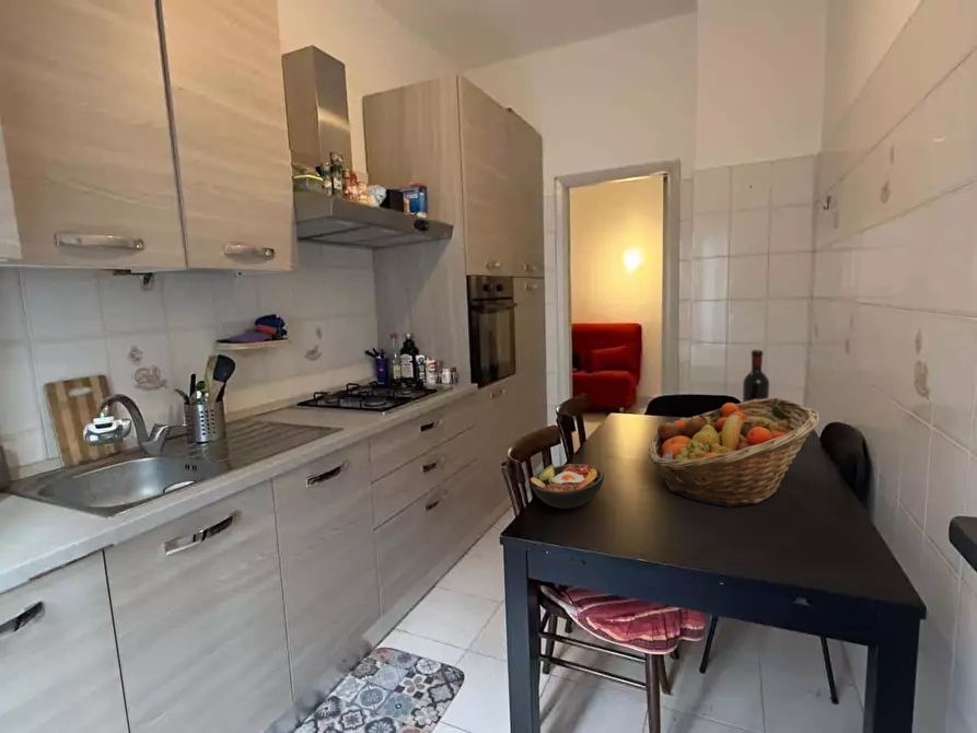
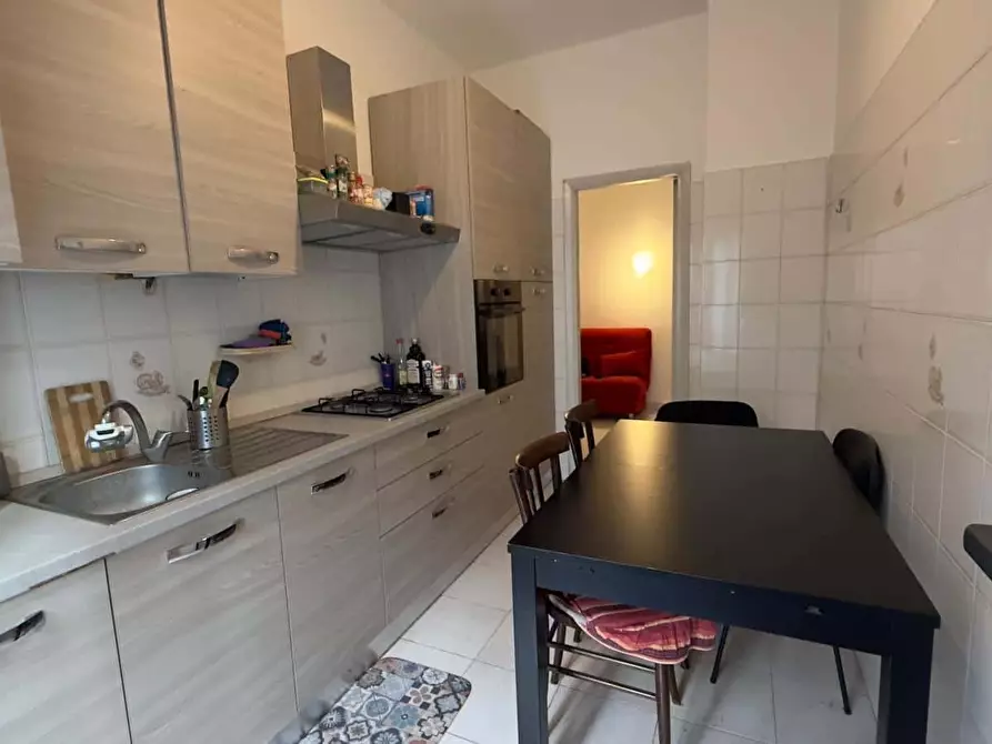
- wine bottle (755, 393)
- fruit basket (726, 444)
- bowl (568, 487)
